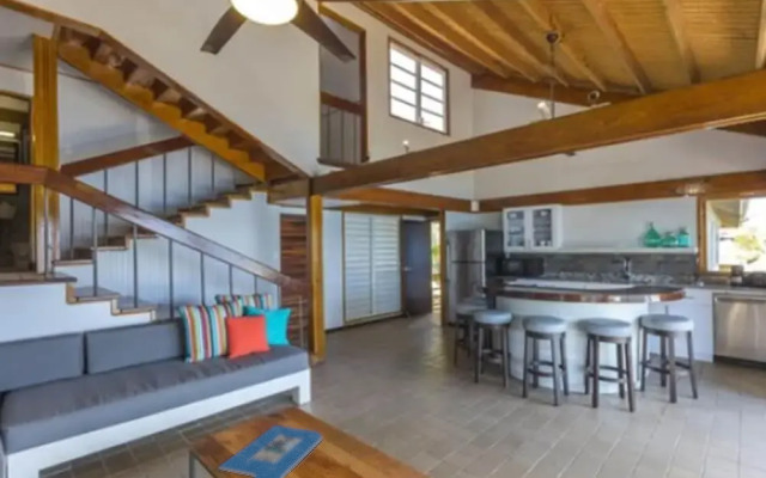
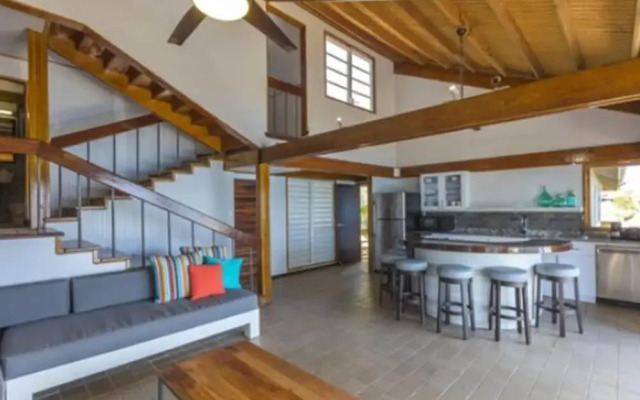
- board game (273, 449)
